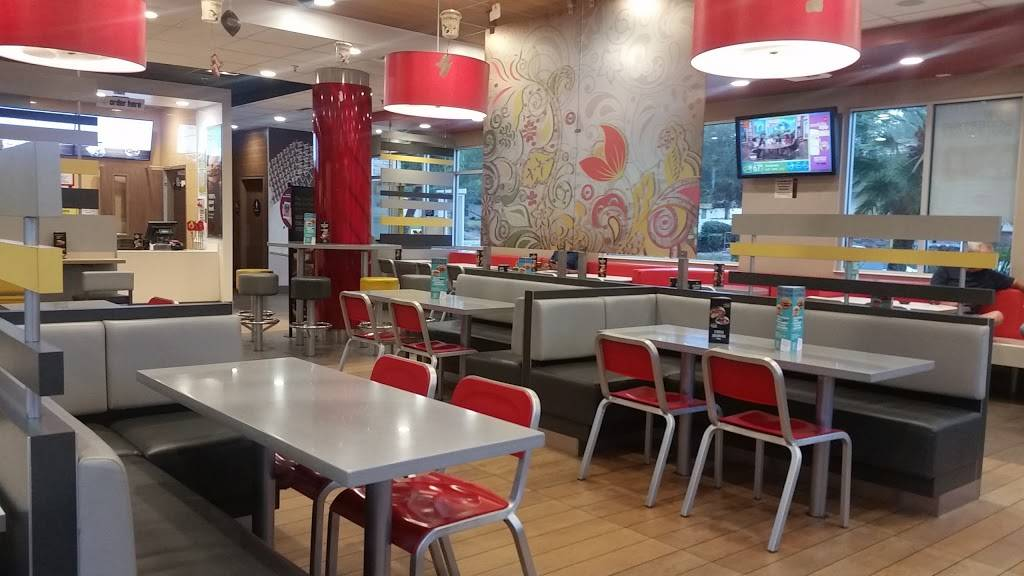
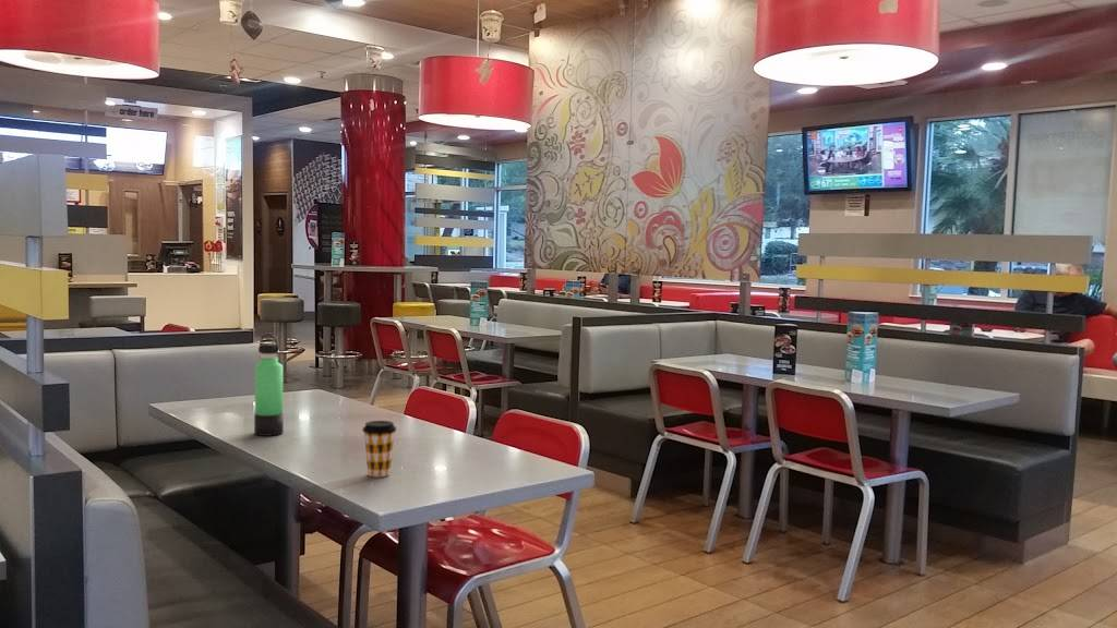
+ thermos bottle (268, 383)
+ coffee cup (379, 448)
